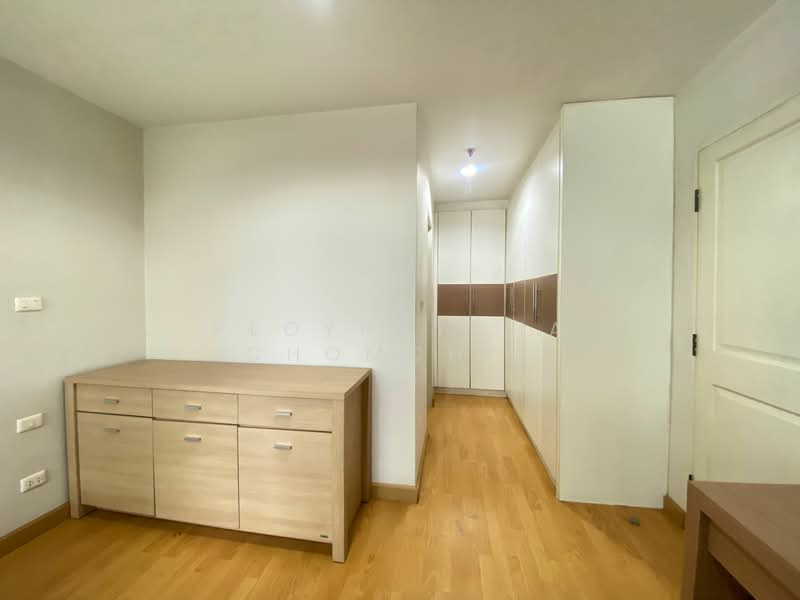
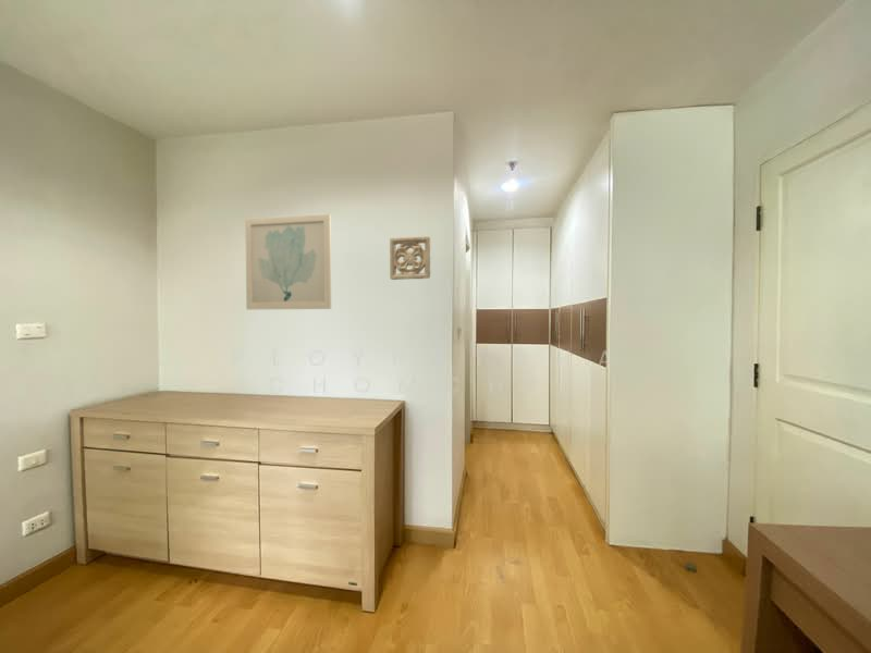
+ wall art (287, 262)
+ wall ornament (410, 258)
